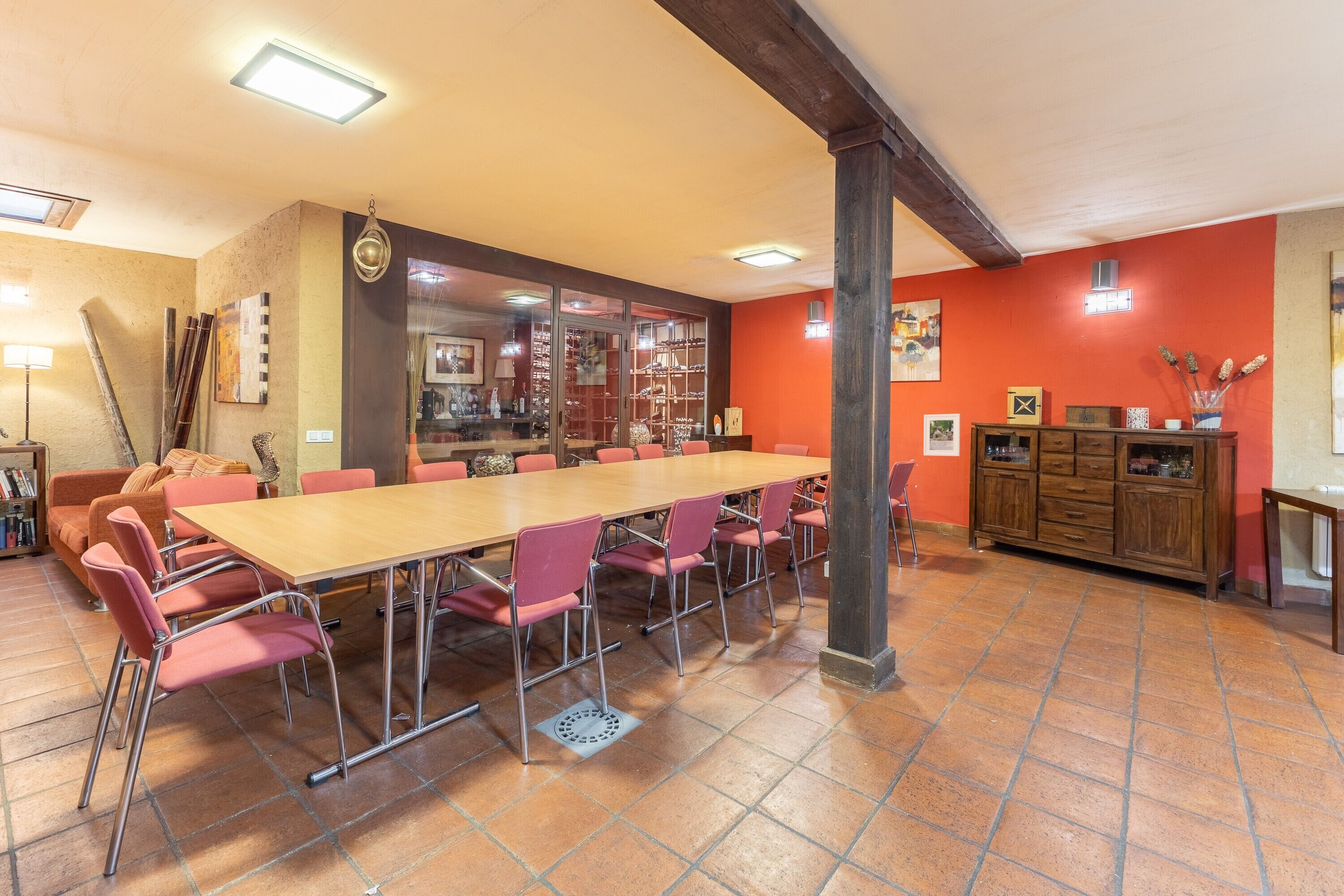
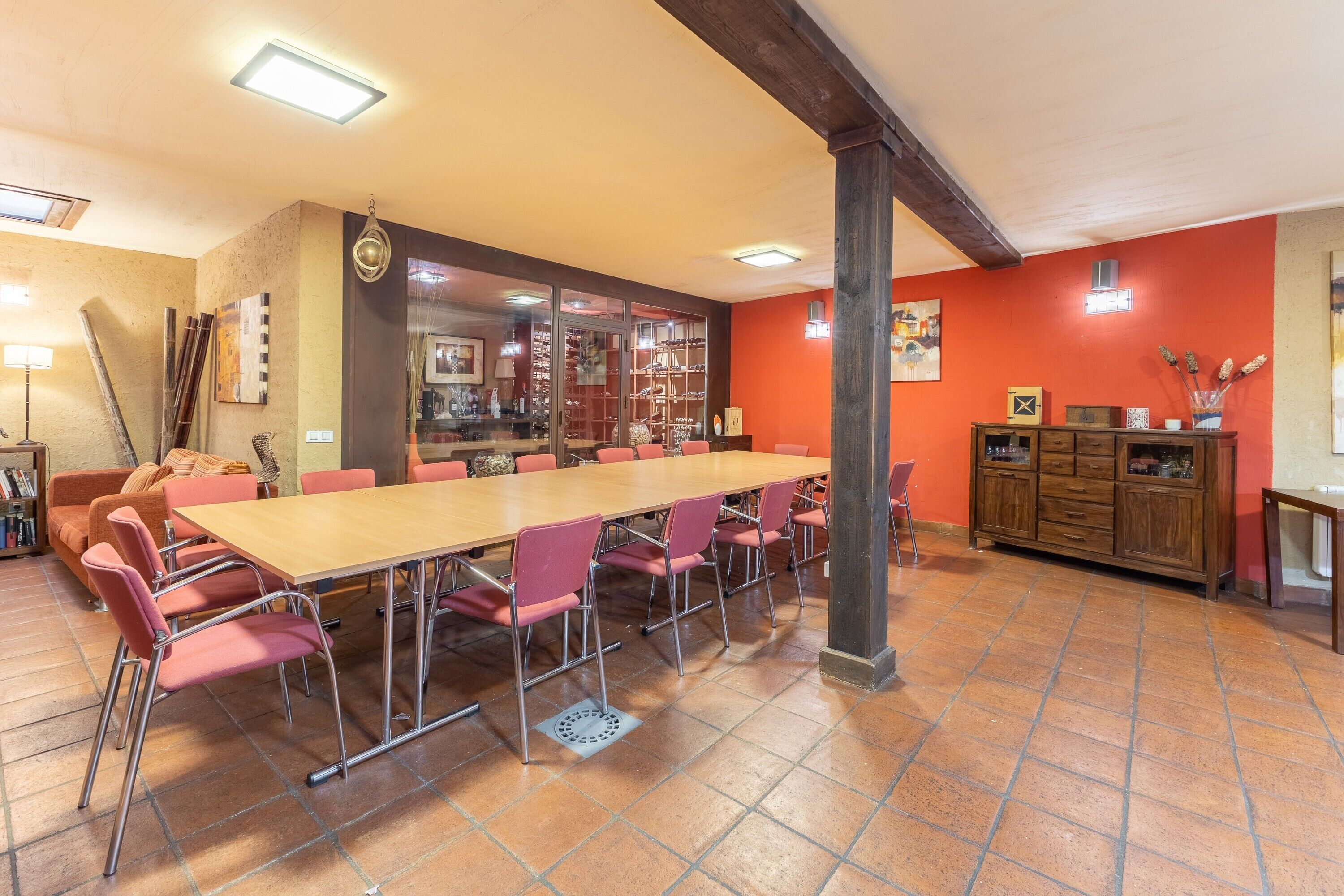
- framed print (941, 435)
